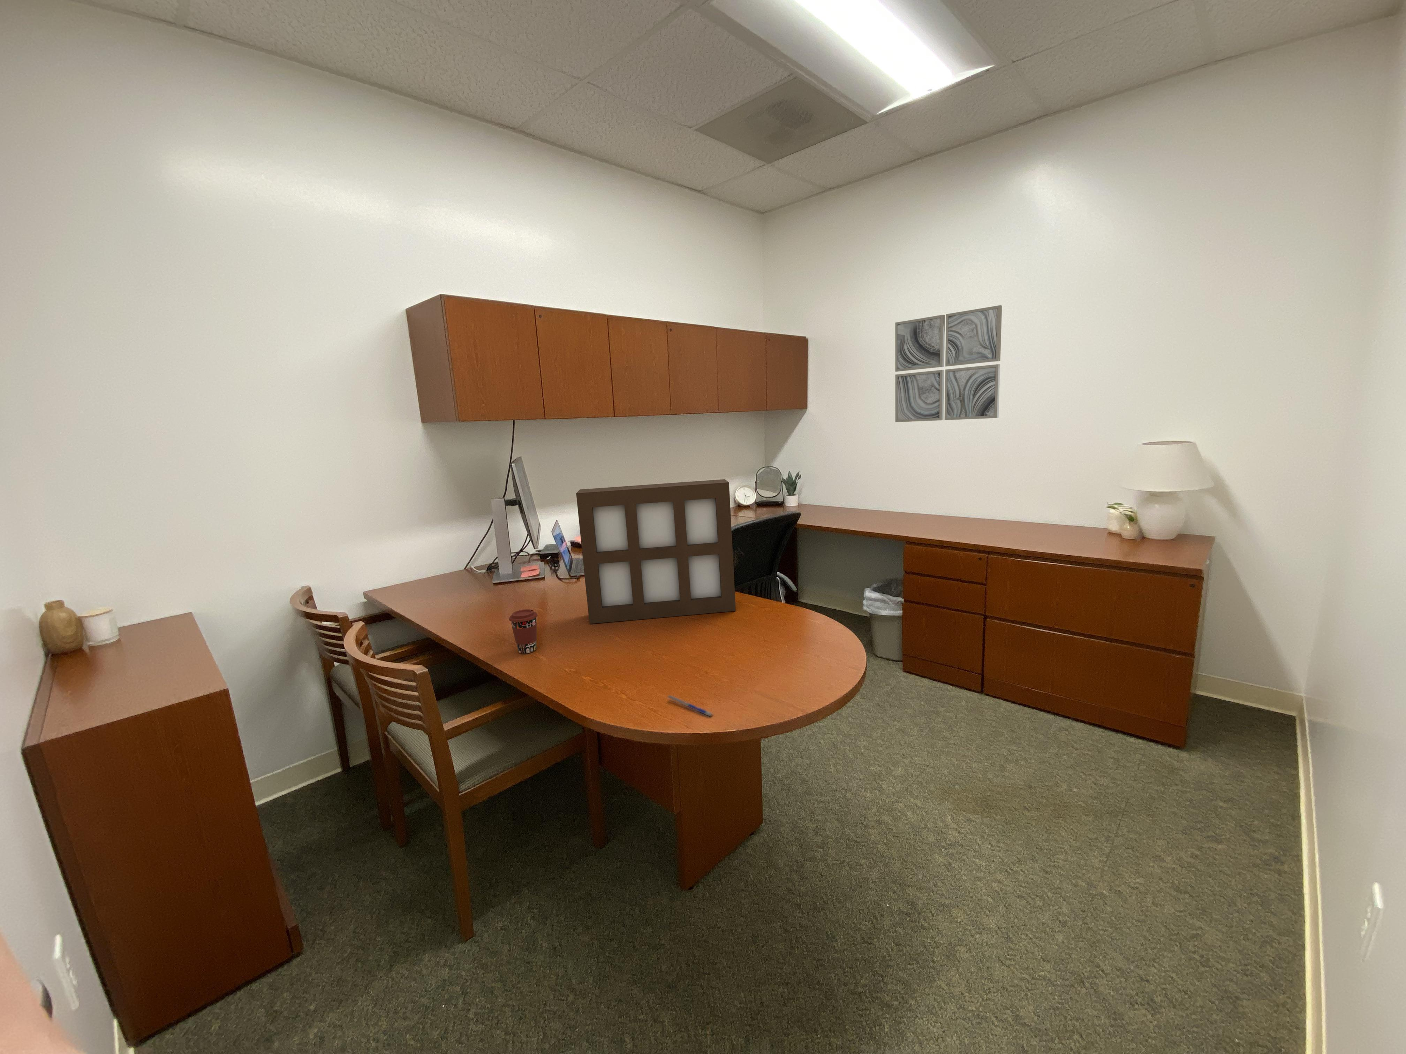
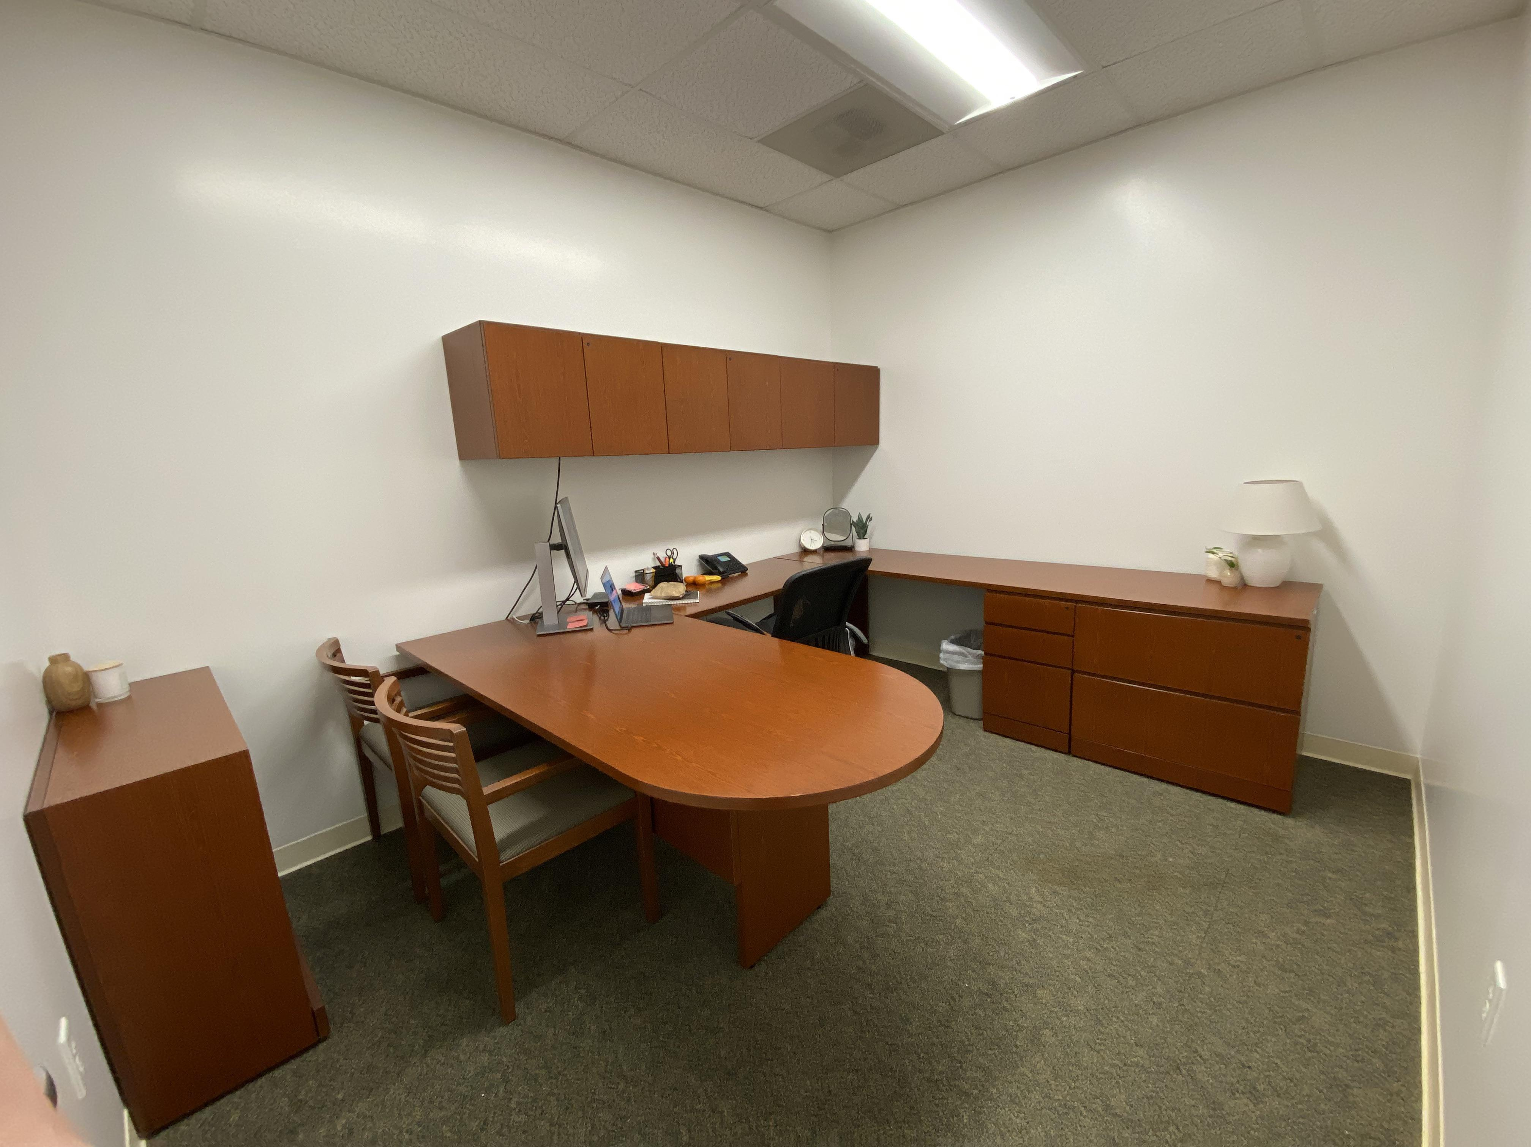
- wall art (944, 366)
- photo frame (658, 550)
- coffee cup (525, 631)
- pen (689, 705)
